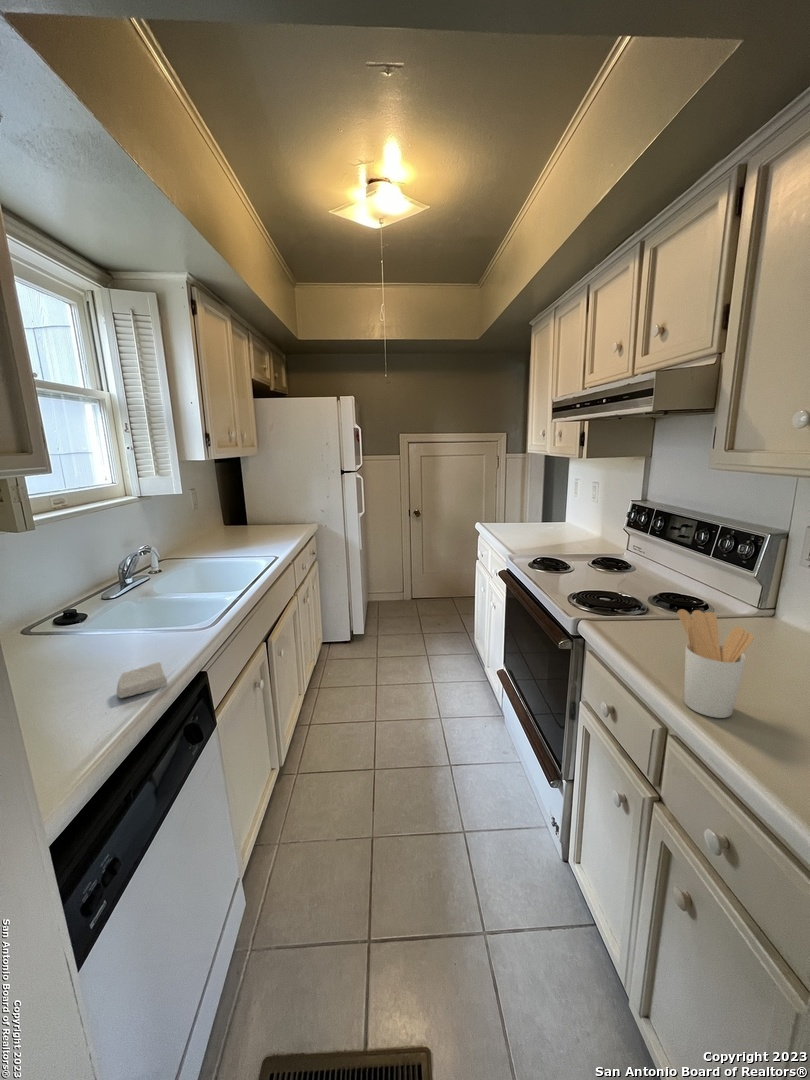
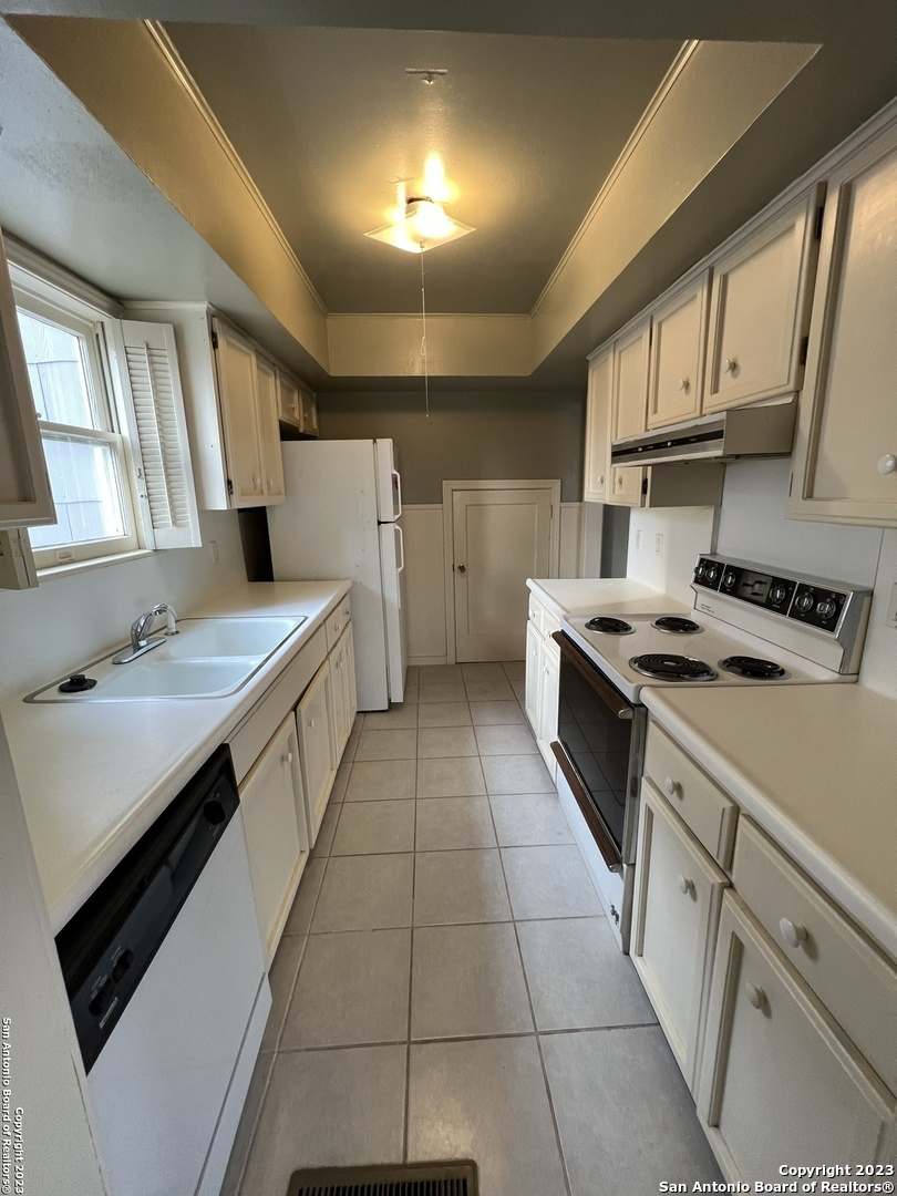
- soap bar (140, 679)
- utensil holder (705, 659)
